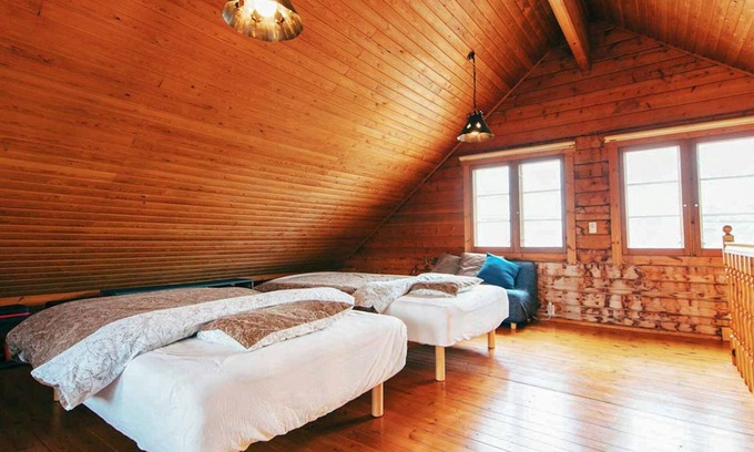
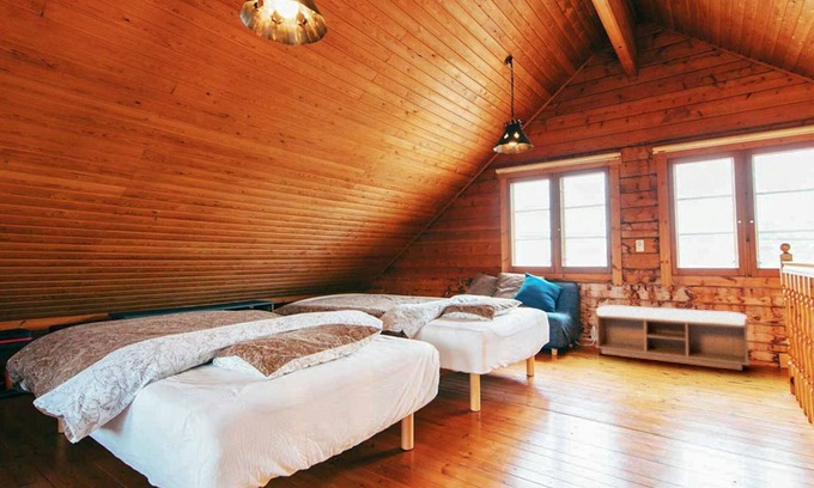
+ bench (667, 333)
